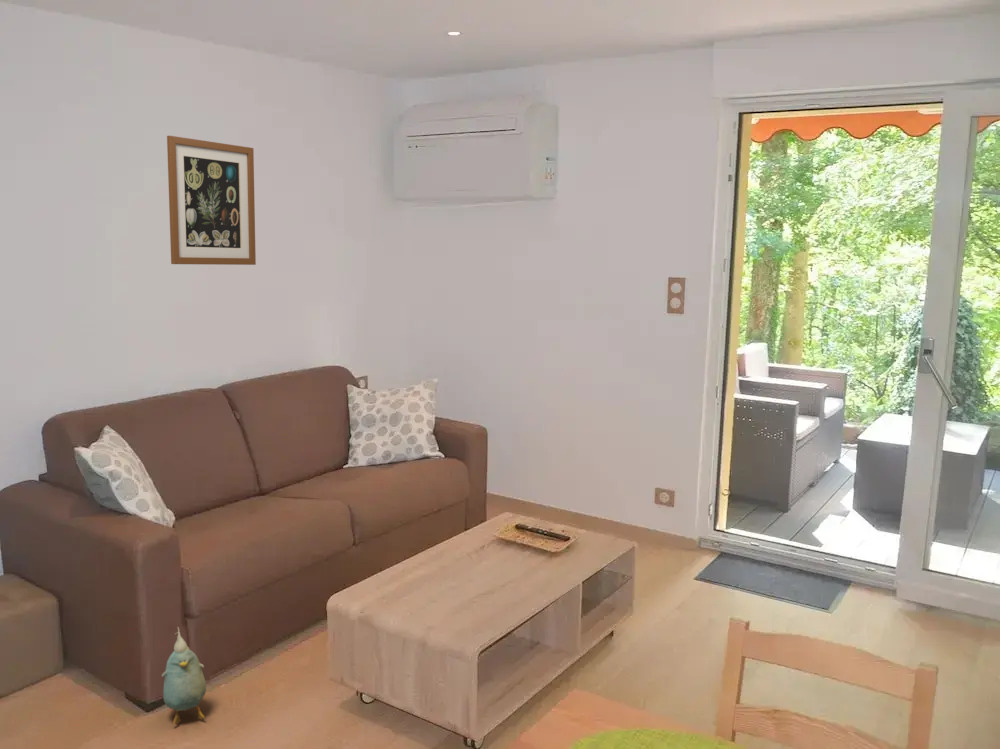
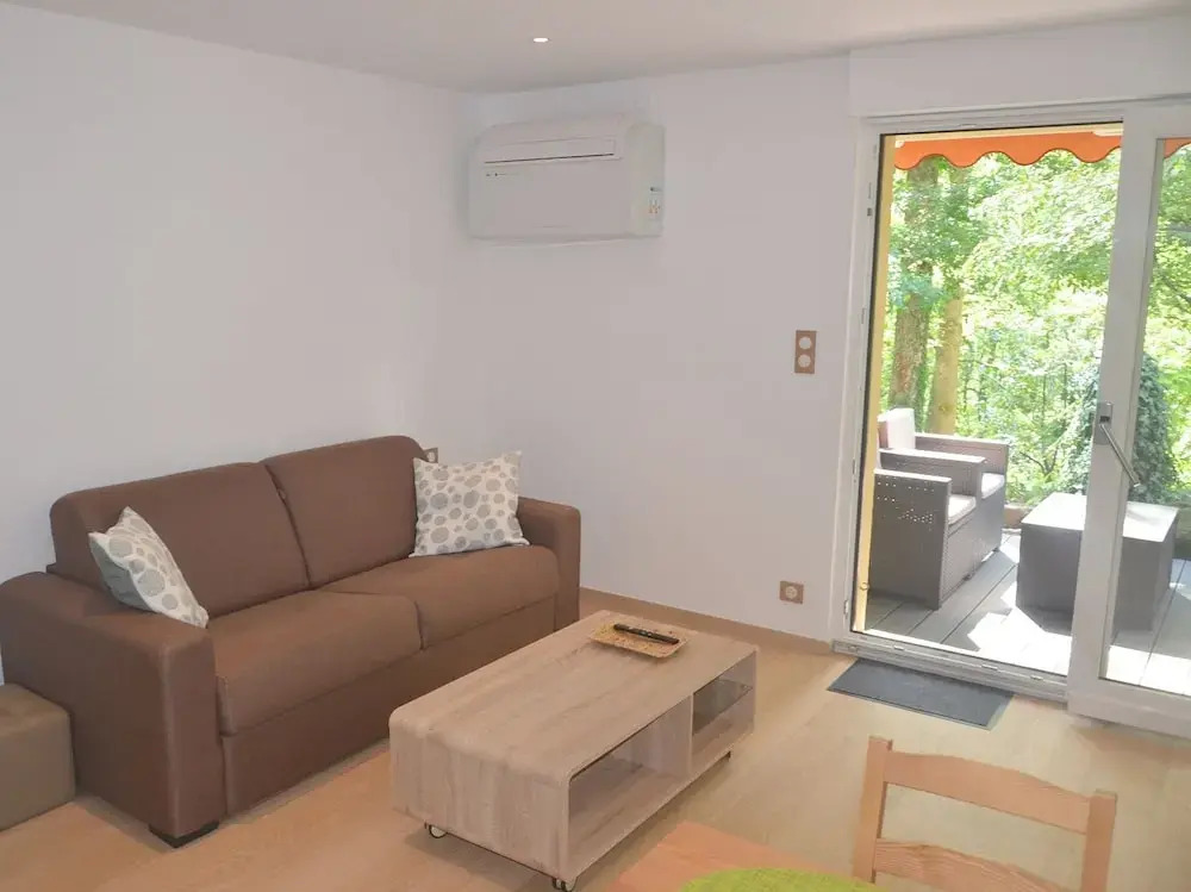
- plush toy (184, 673)
- wall art (213, 203)
